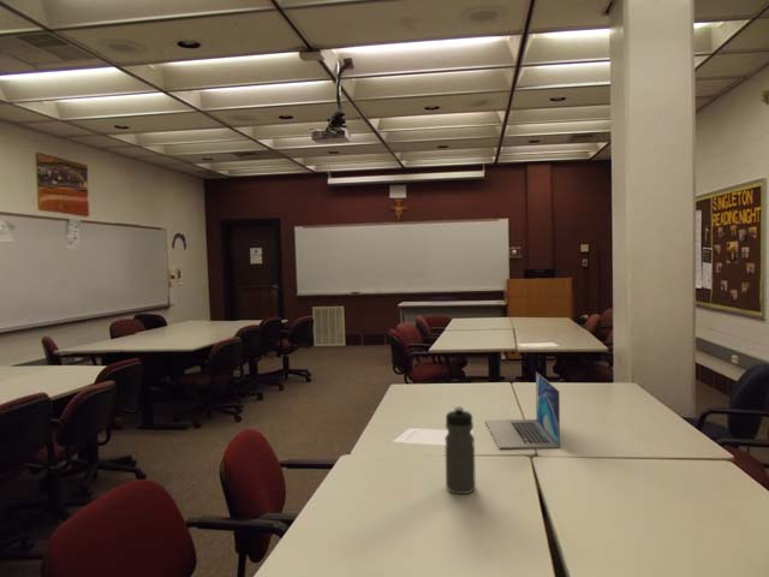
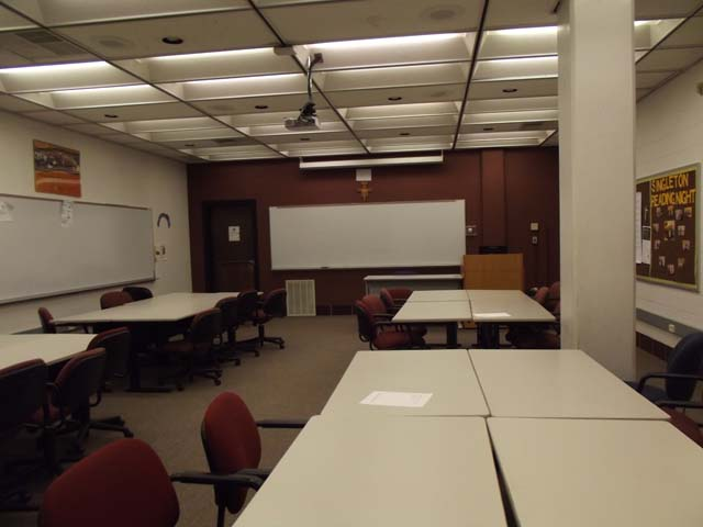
- water bottle (459, 447)
- laptop (519, 420)
